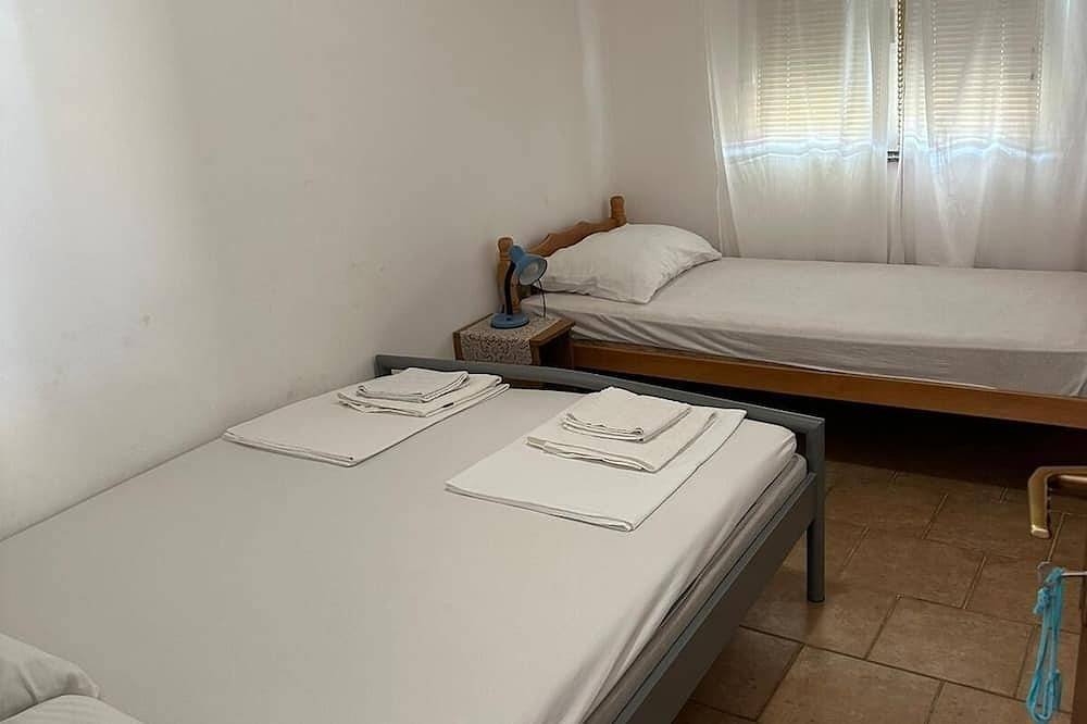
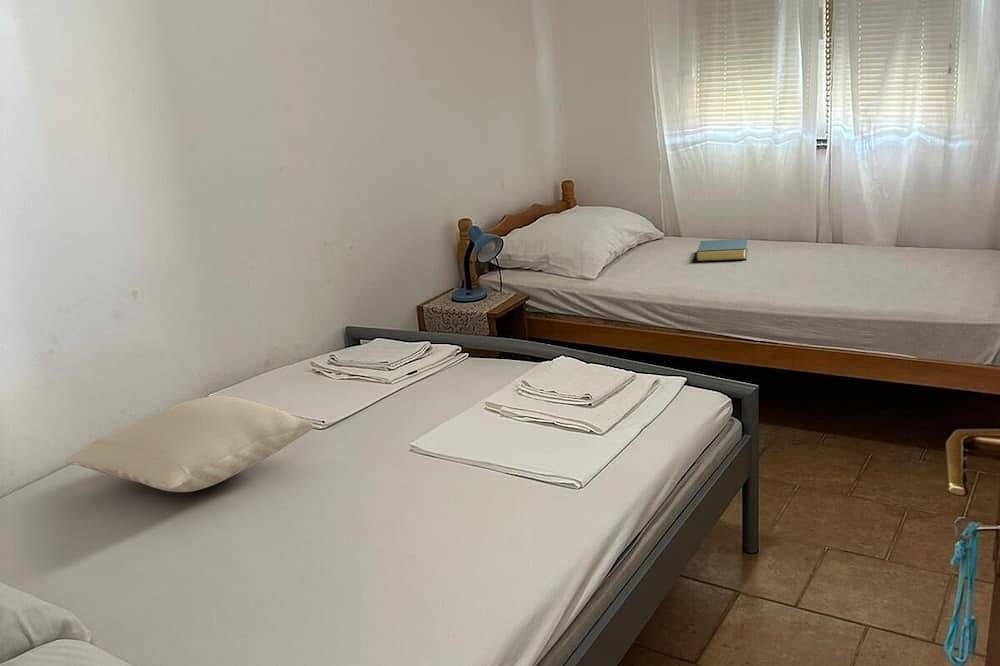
+ pillow (192, 443)
+ hardback book (722, 249)
